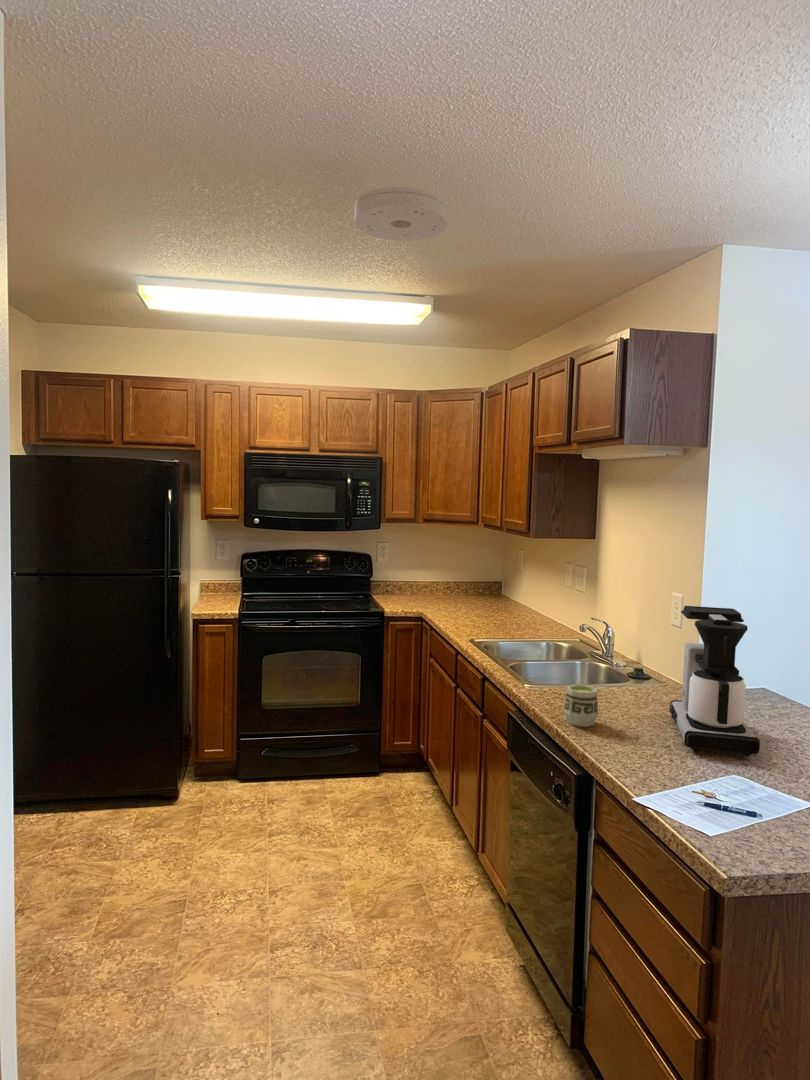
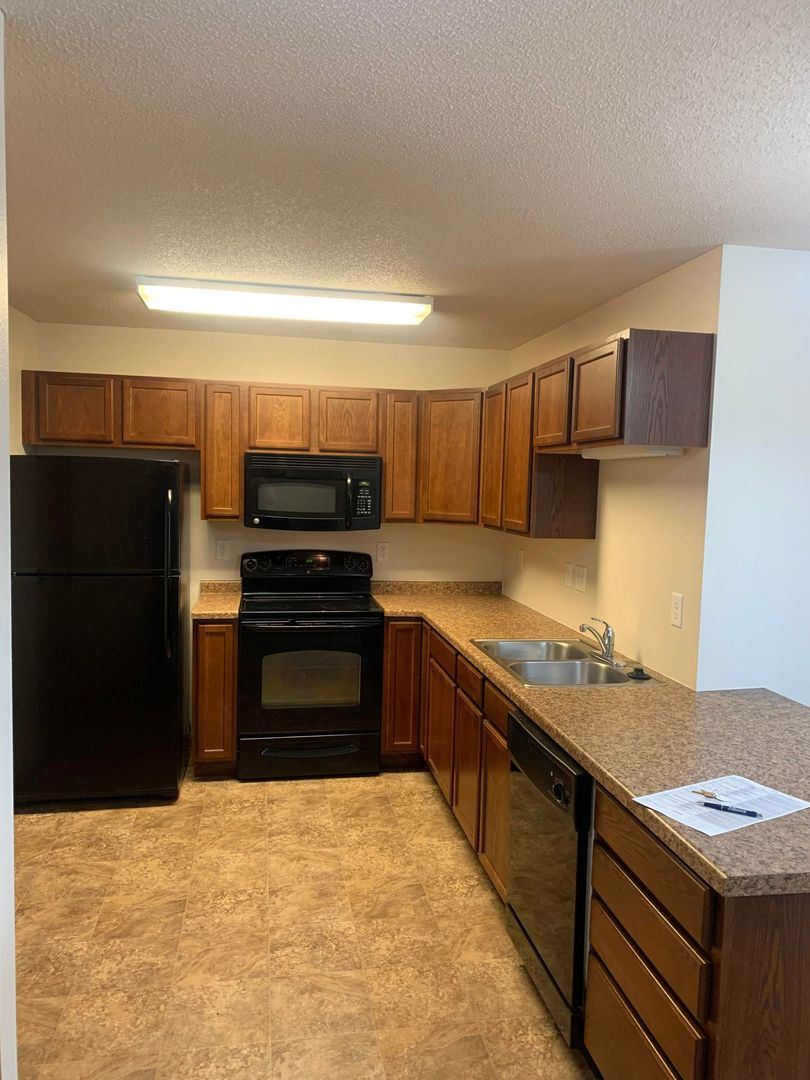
- cup (581, 705)
- coffee maker (714, 675)
- smoke detector (401, 215)
